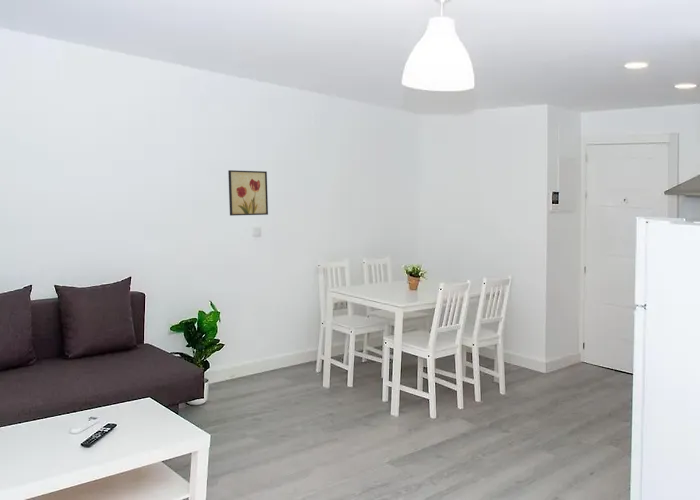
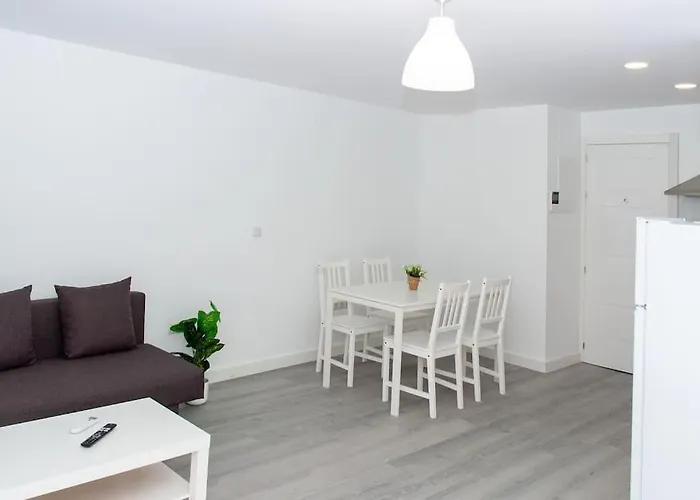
- wall art (248, 193)
